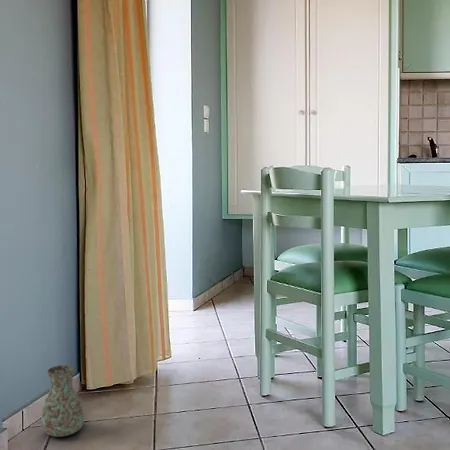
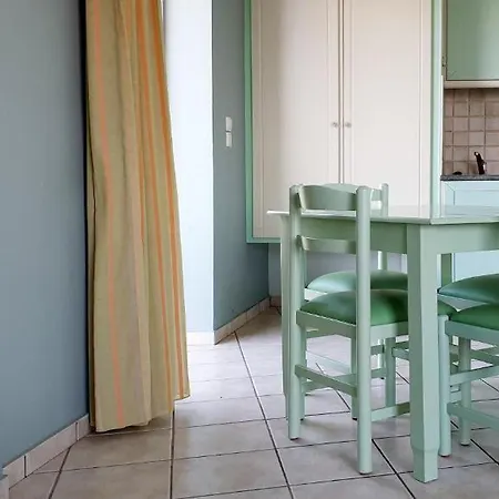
- decorative vase (61, 400)
